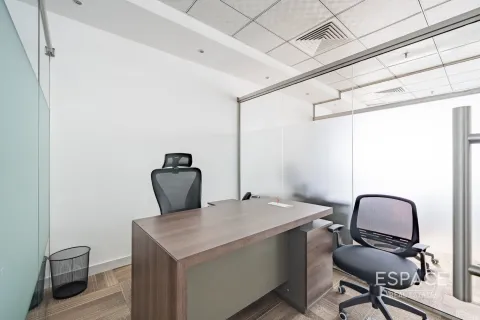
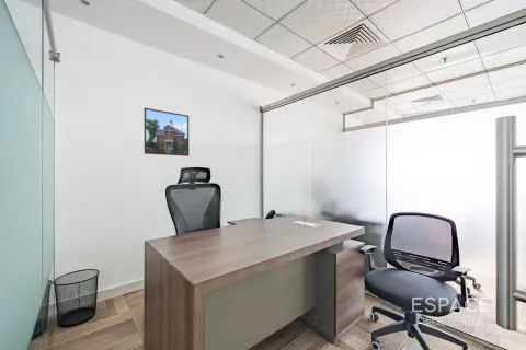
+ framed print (168, 133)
